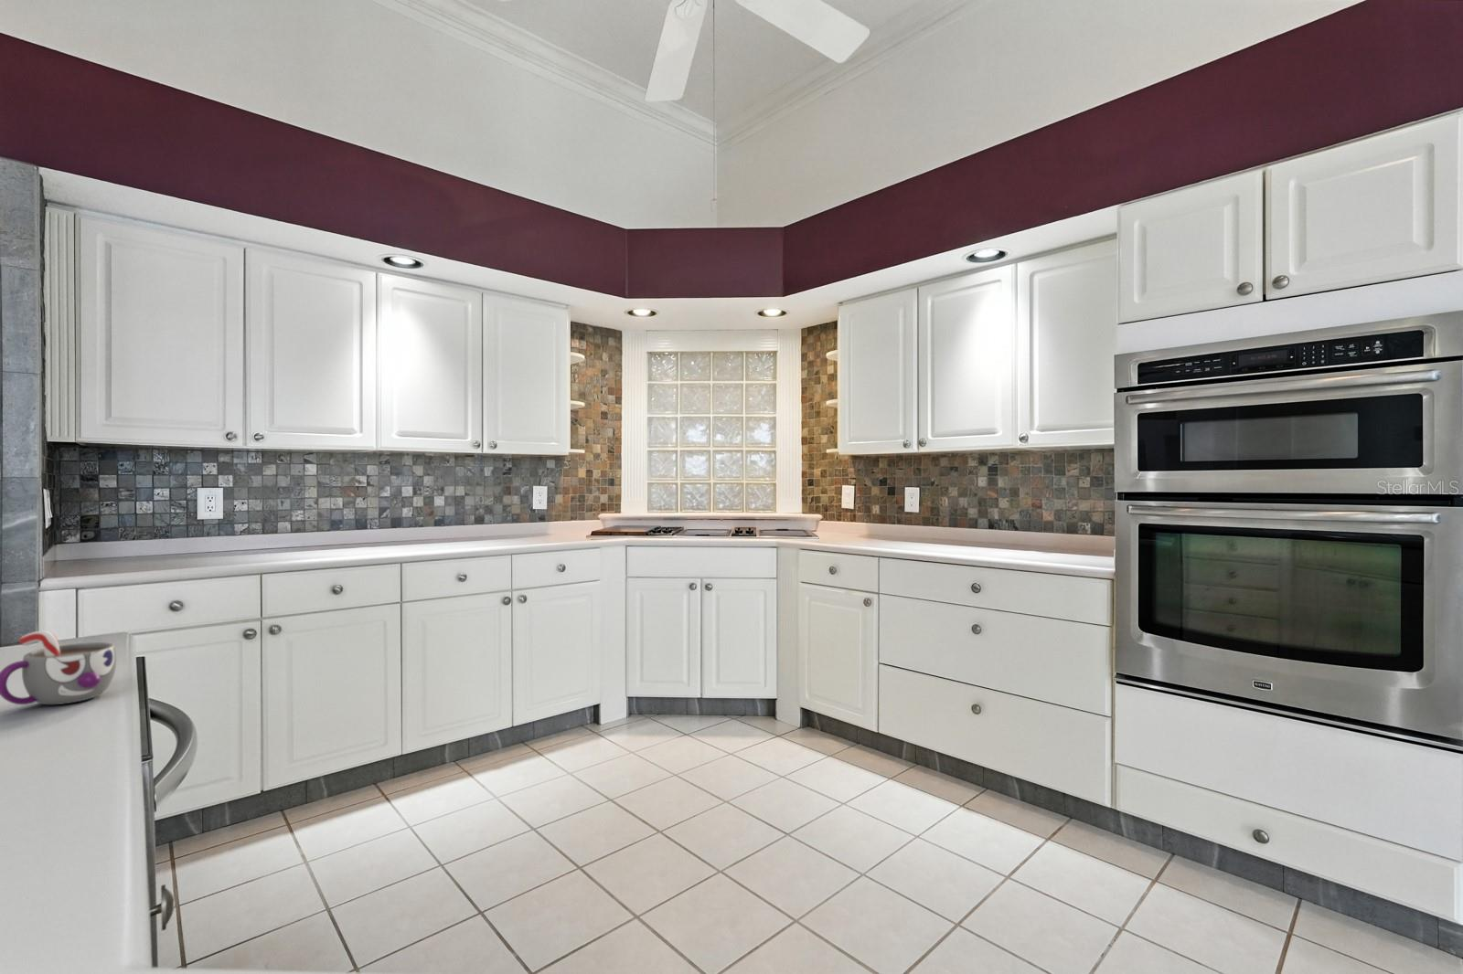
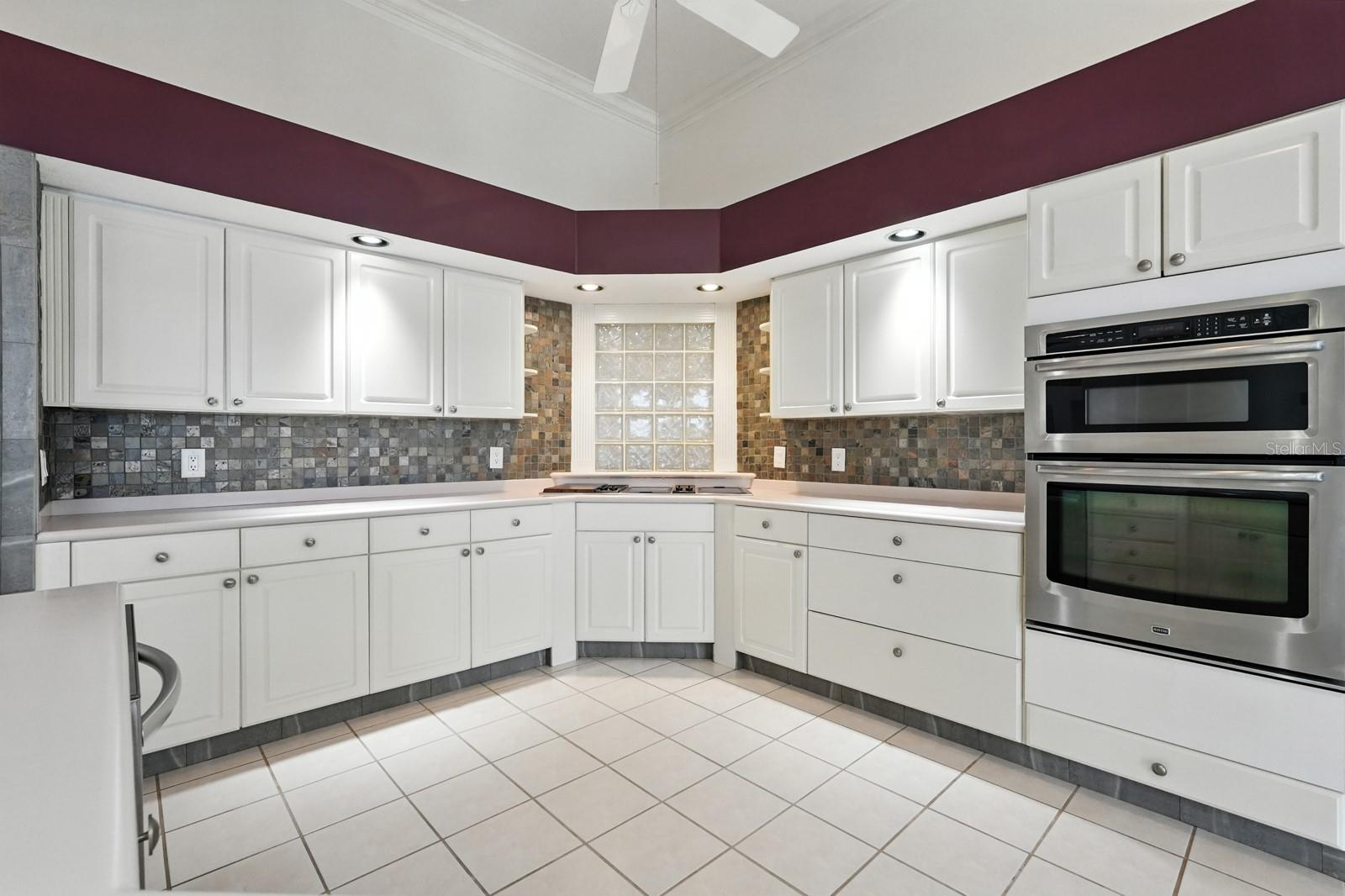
- mug (59, 667)
